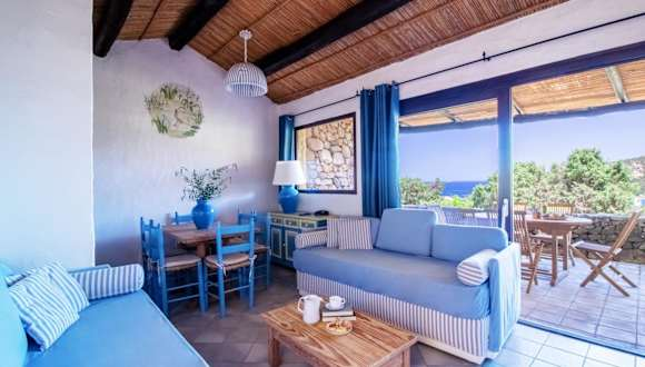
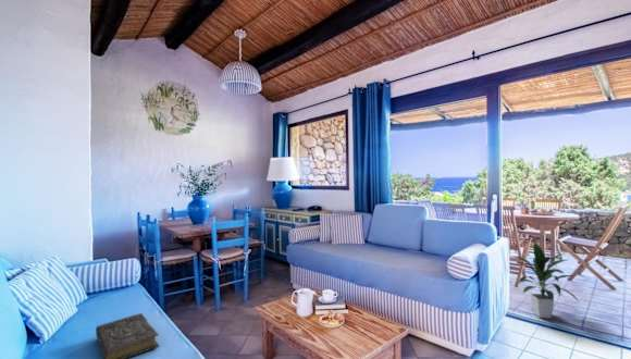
+ indoor plant (545, 280)
+ book (126, 335)
